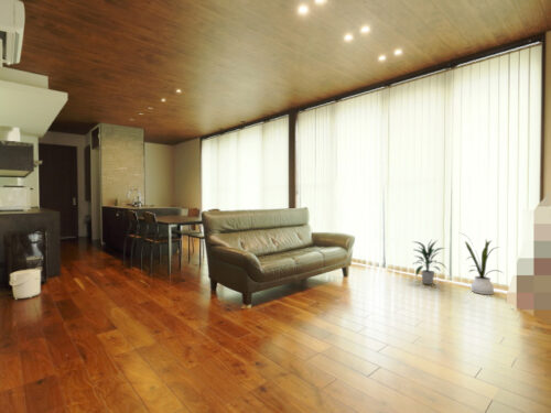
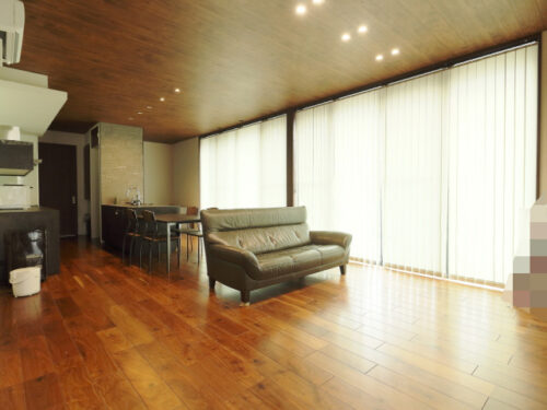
- indoor plant (425, 260)
- house plant (479, 262)
